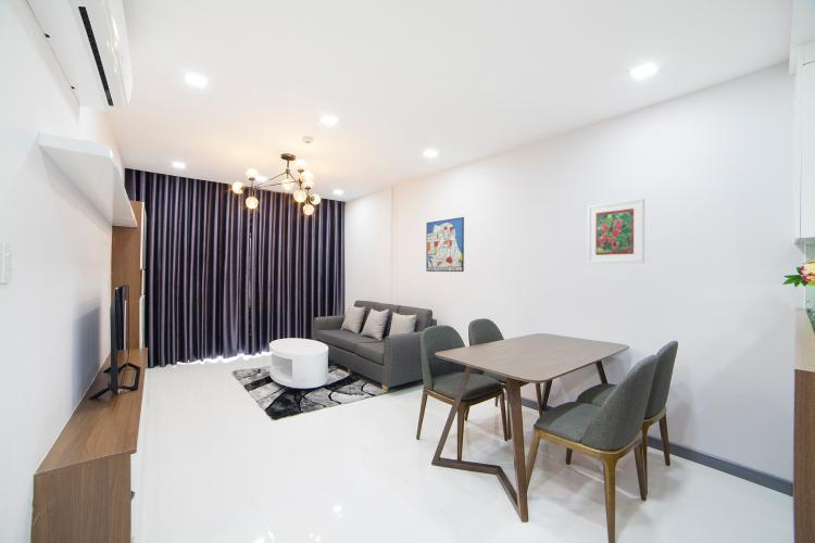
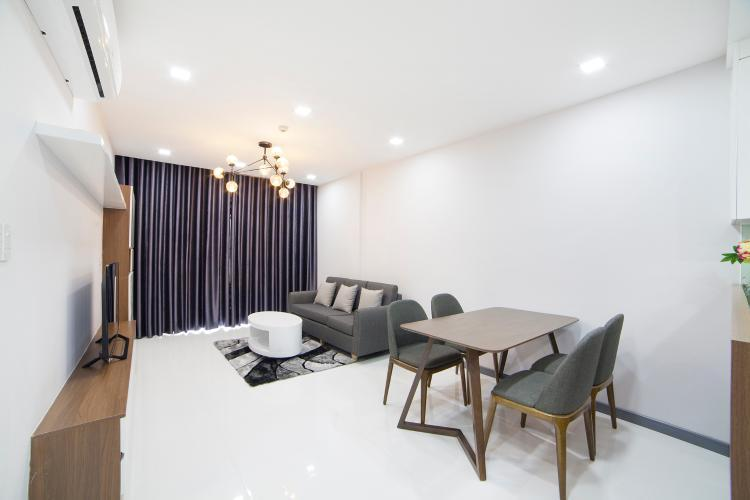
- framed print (614, 232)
- wall art (443, 245)
